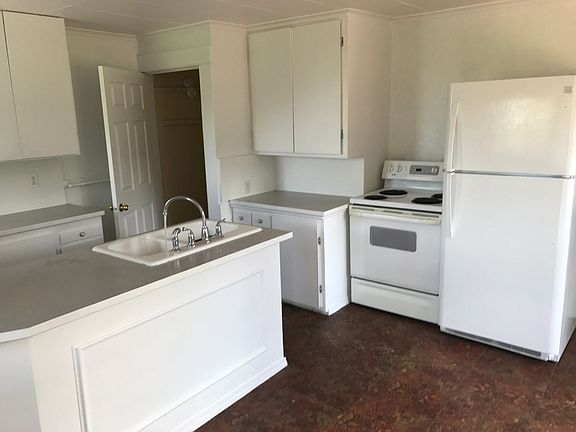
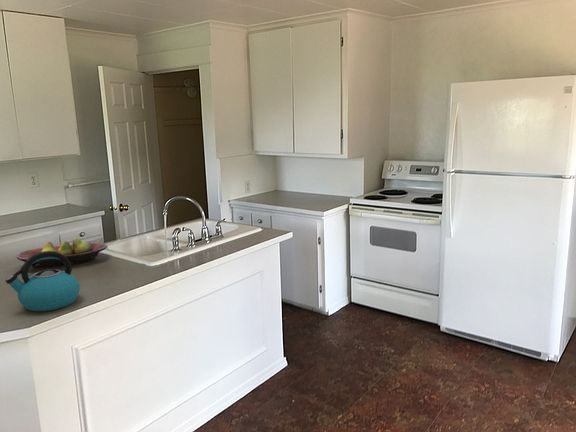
+ kettle (43, 278)
+ fruit bowl (63, 251)
